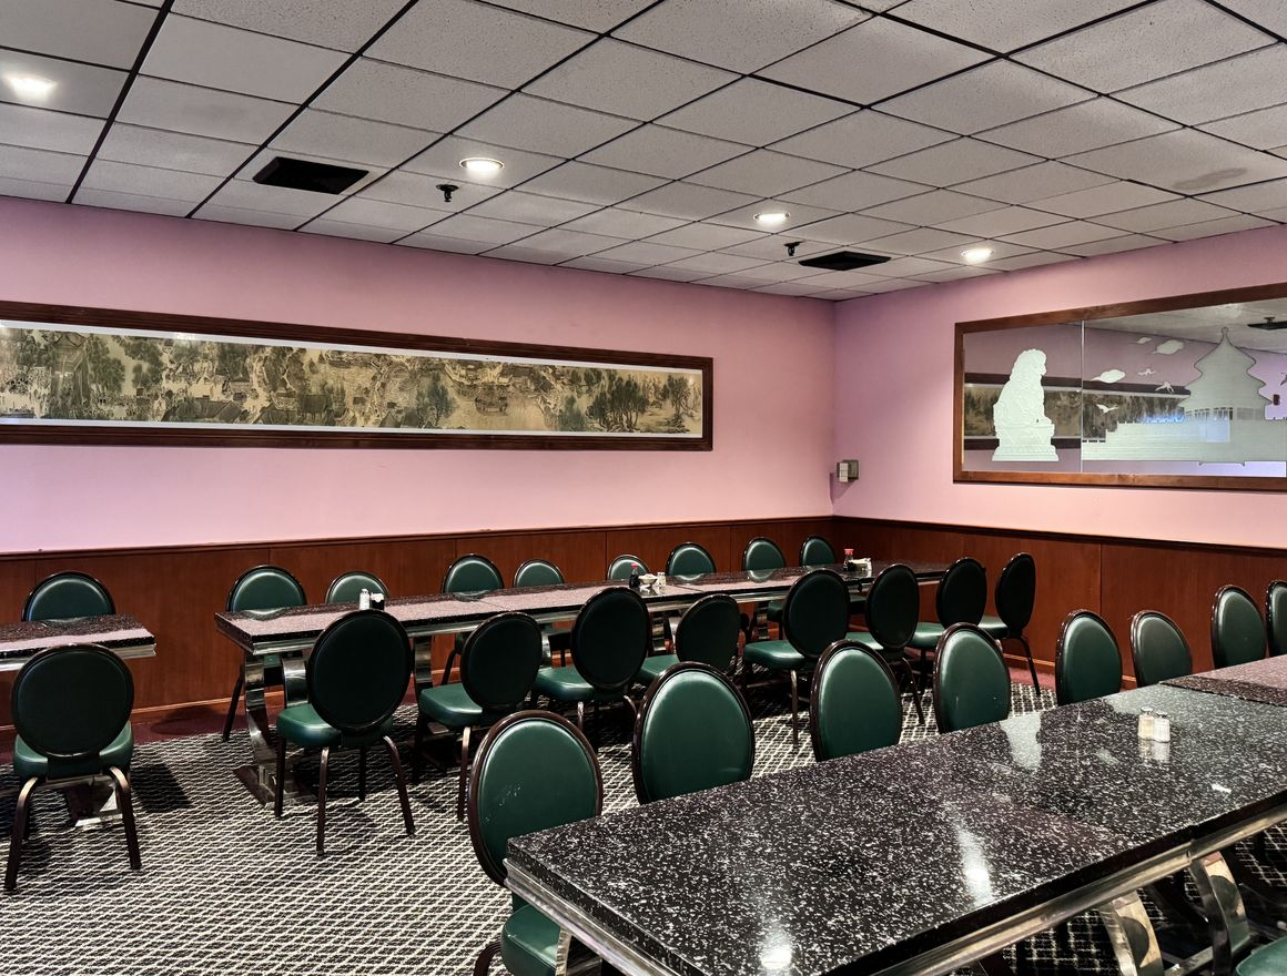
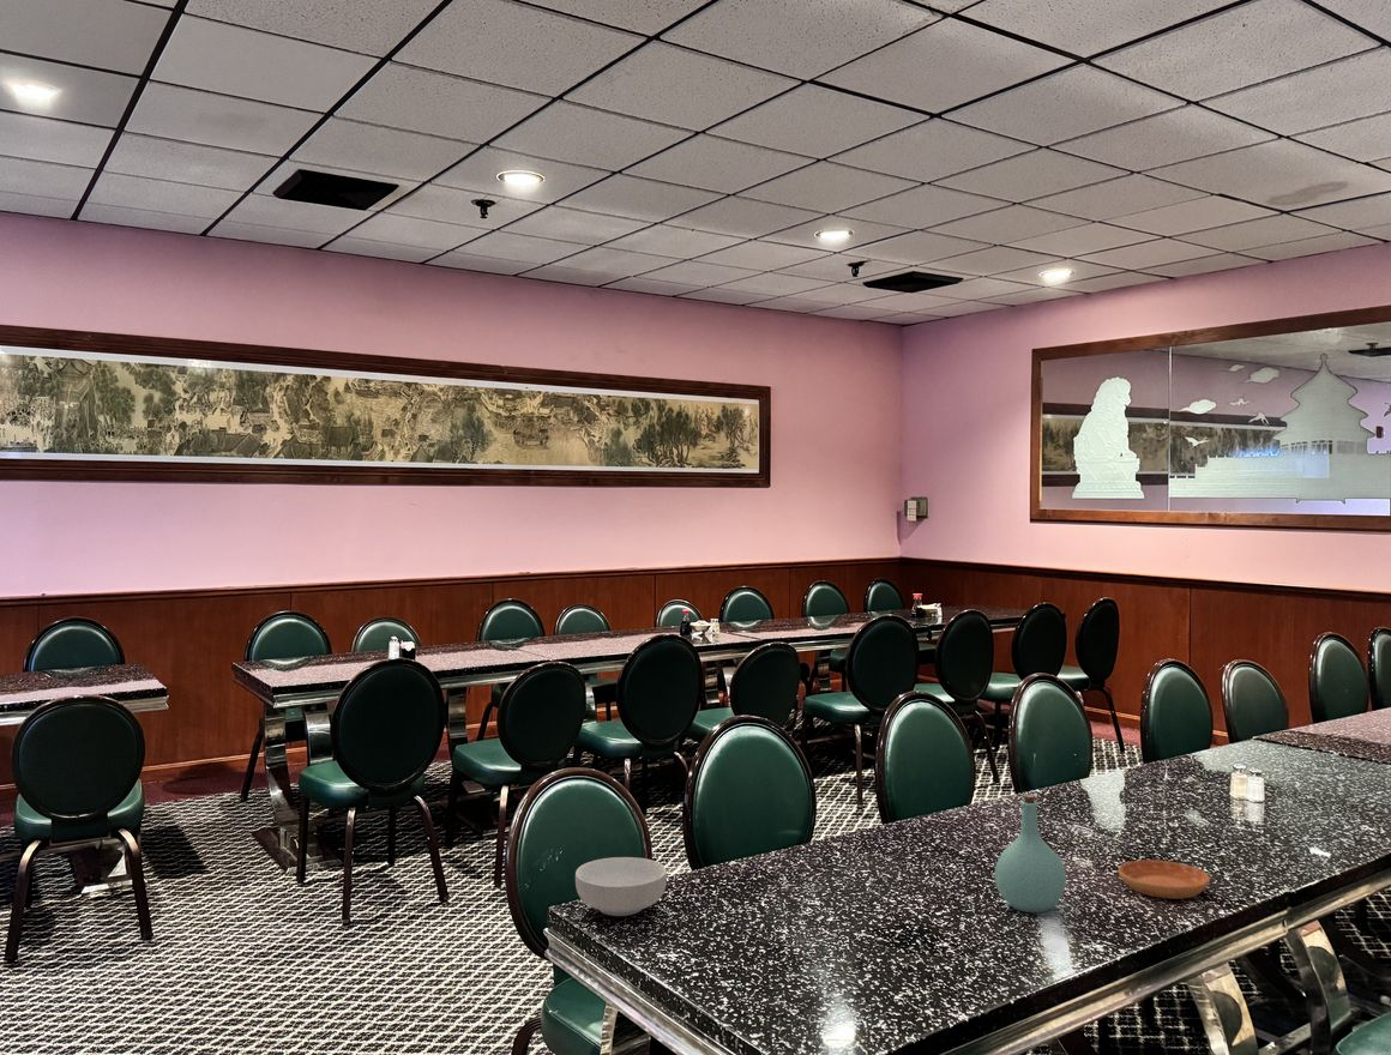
+ saucer (1163, 880)
+ bottle (1029, 850)
+ cereal bowl (621, 888)
